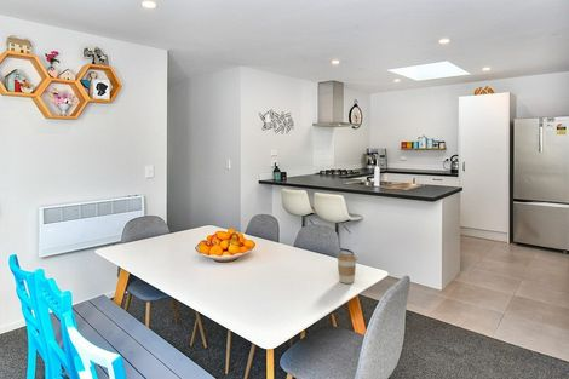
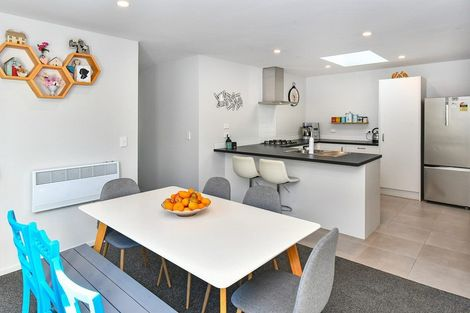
- coffee cup (346, 268)
